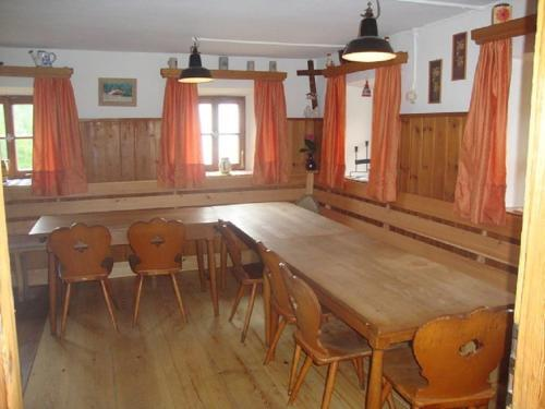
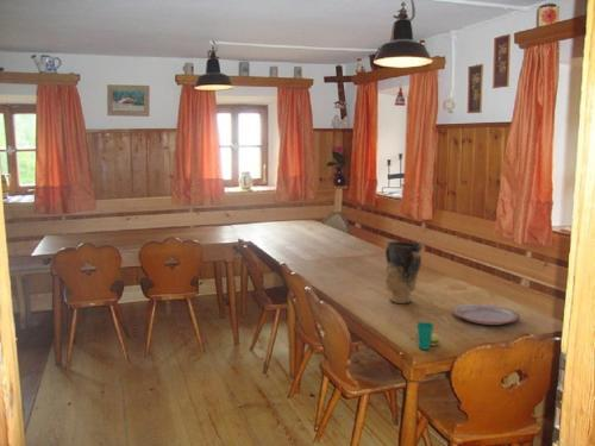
+ plate (484, 314)
+ cup (427, 333)
+ vase (402, 271)
